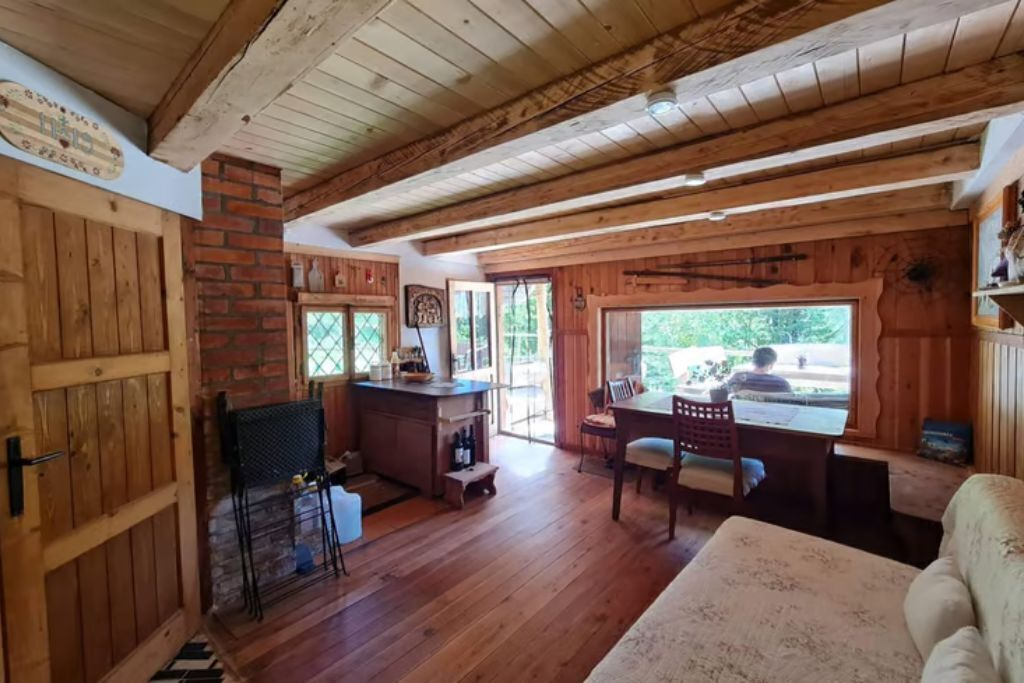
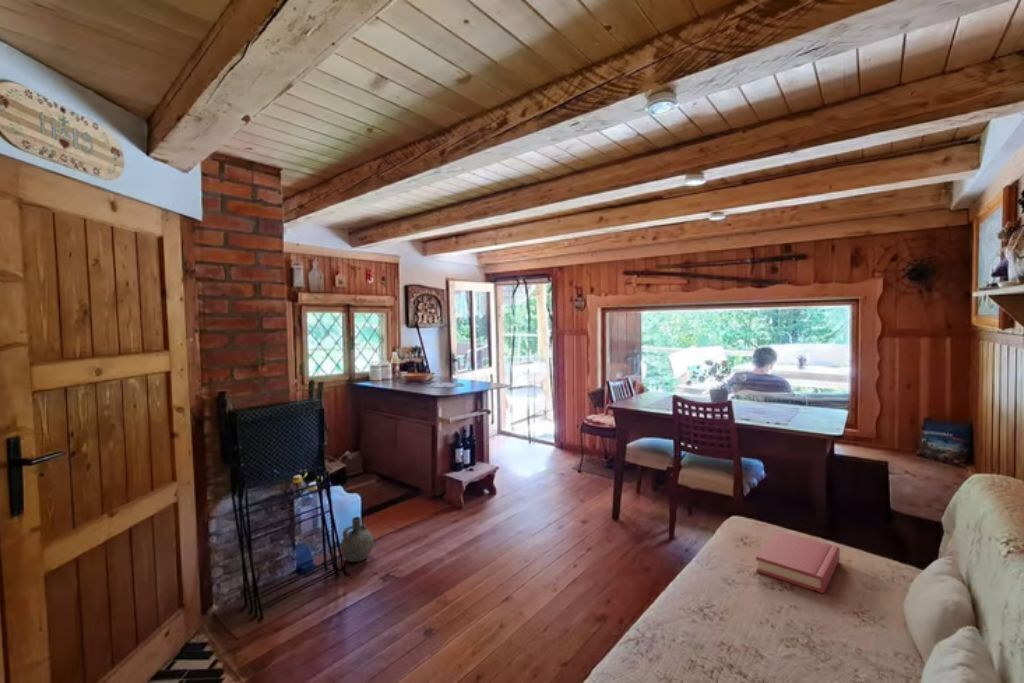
+ hardback book (798, 559)
+ ceramic jug (357, 538)
